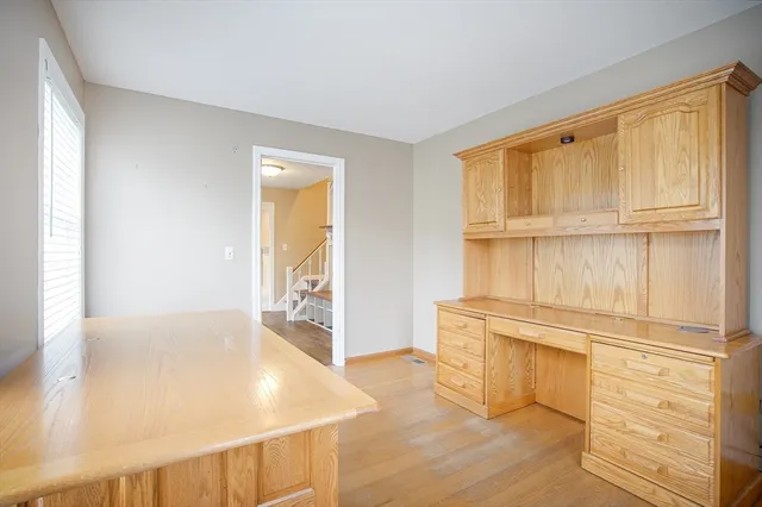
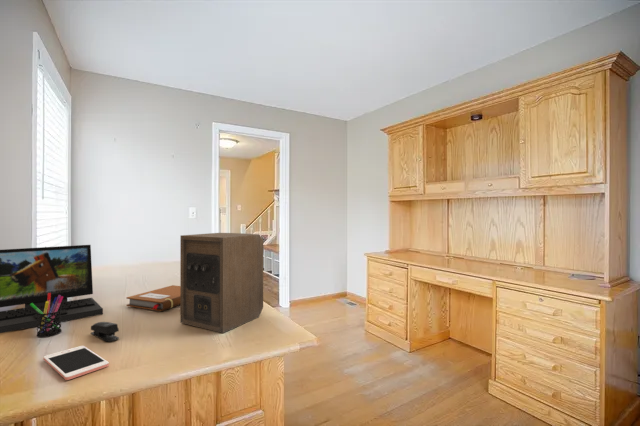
+ laptop (48, 281)
+ notebook (167, 297)
+ stapler (104, 328)
+ pen holder (46, 314)
+ cell phone (75, 361)
+ speaker (224, 276)
